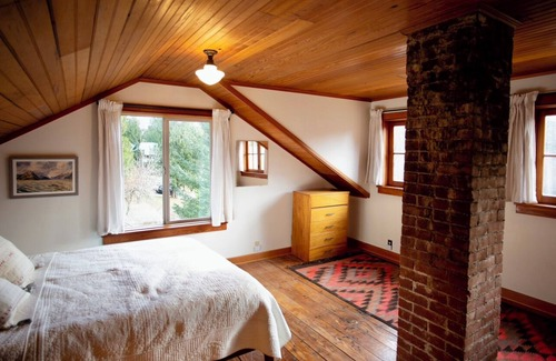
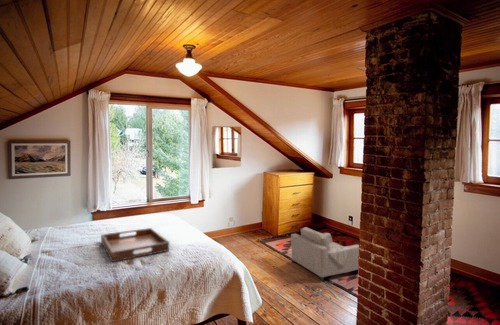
+ serving tray (134, 242)
+ armchair (330, 248)
